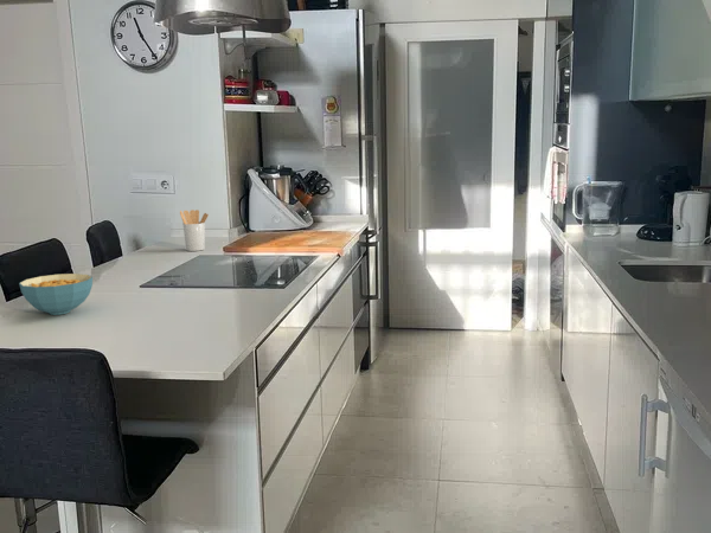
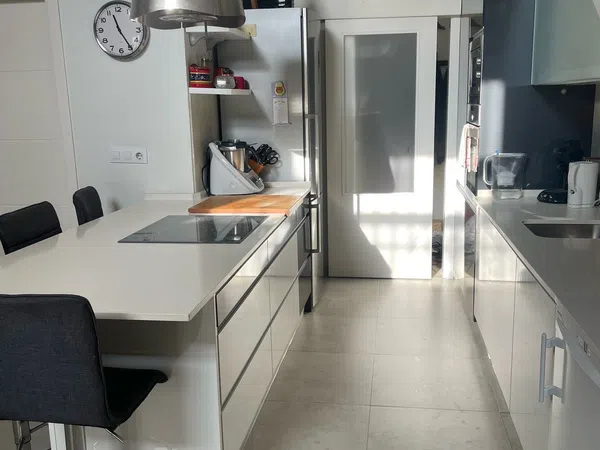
- utensil holder (193, 229)
- cereal bowl (58, 296)
